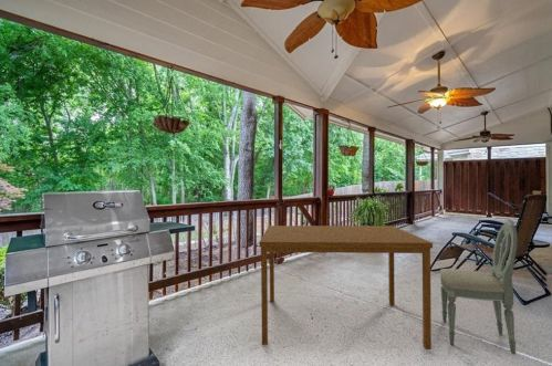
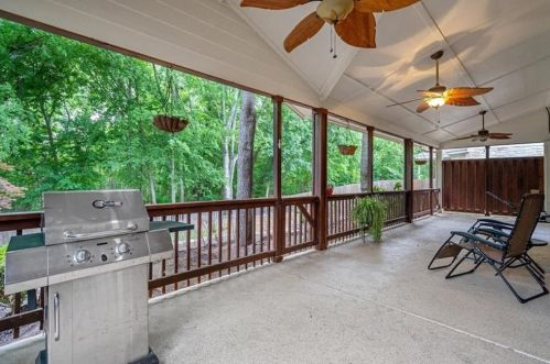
- dining chair (476, 278)
- dining table (340, 252)
